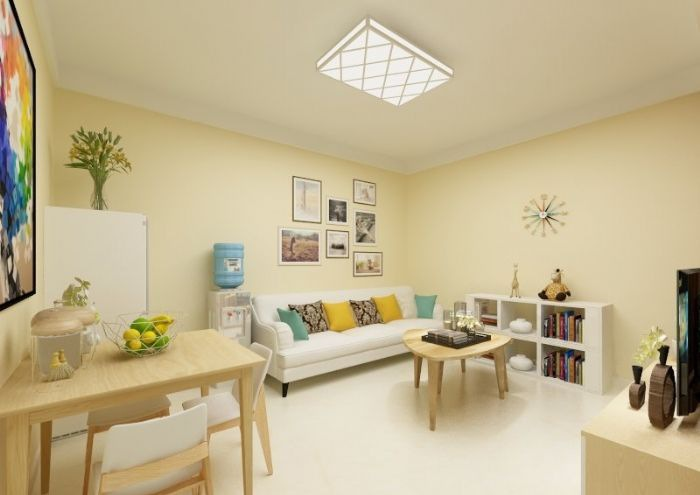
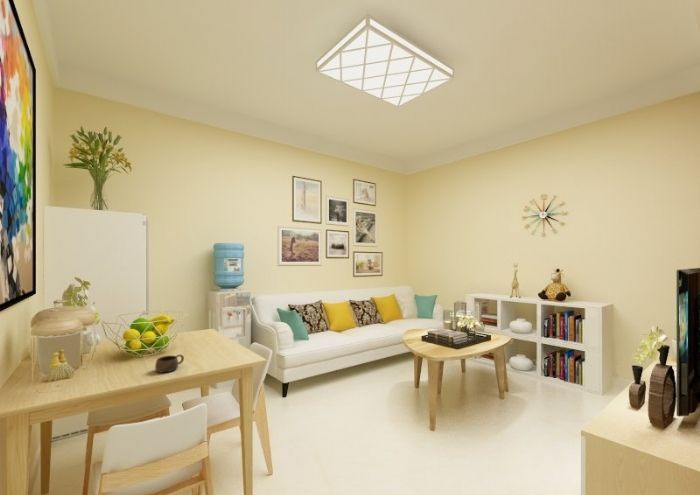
+ cup (170, 363)
